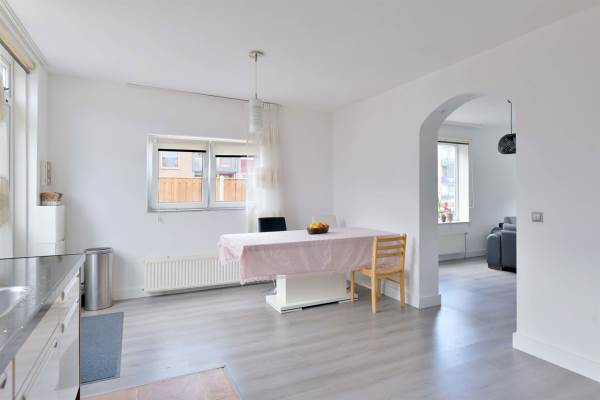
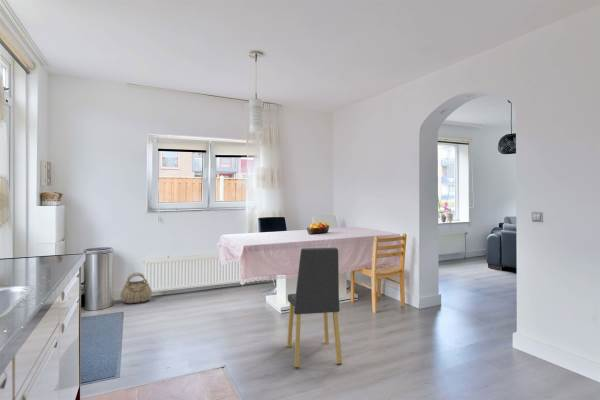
+ basket (136, 287)
+ dining chair (312, 299)
